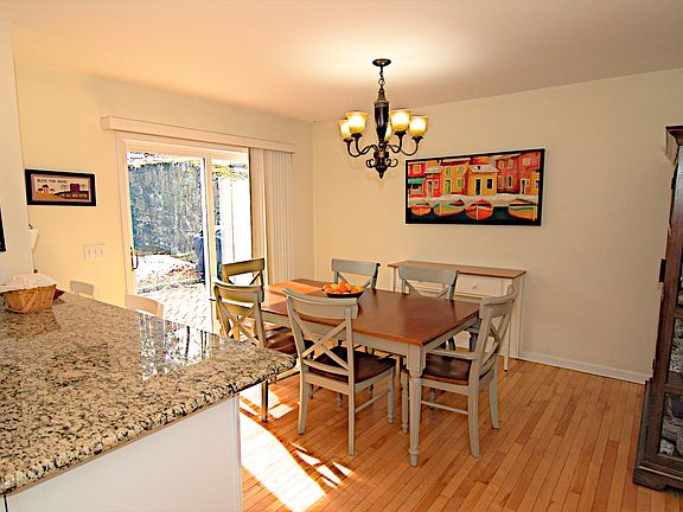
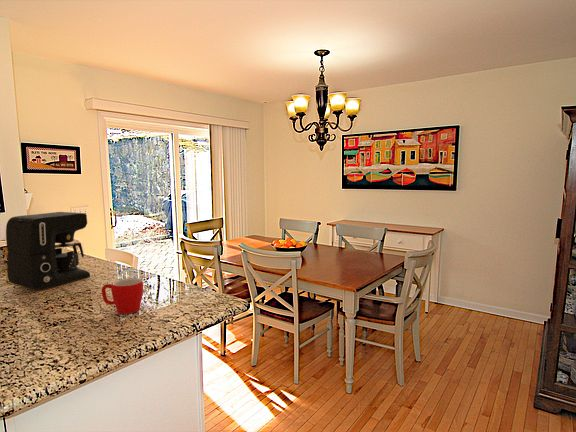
+ coffee maker (53, 247)
+ mug (122, 296)
